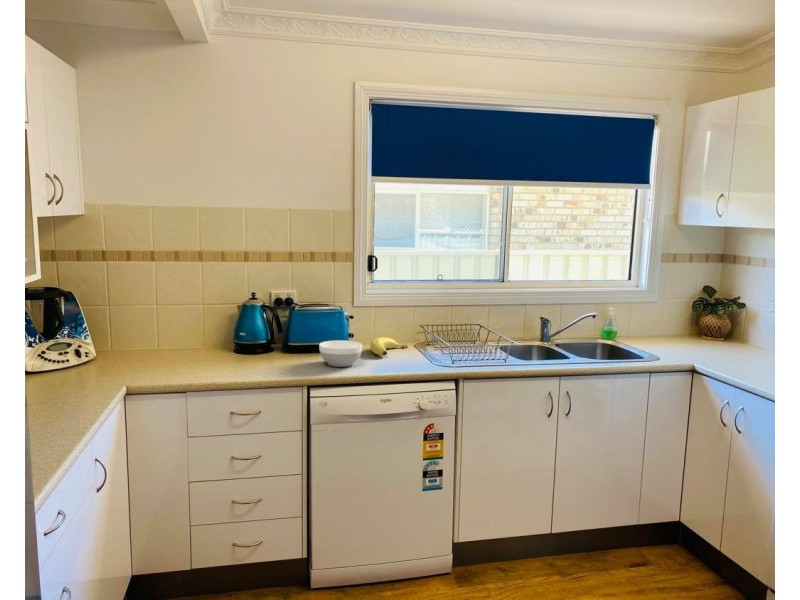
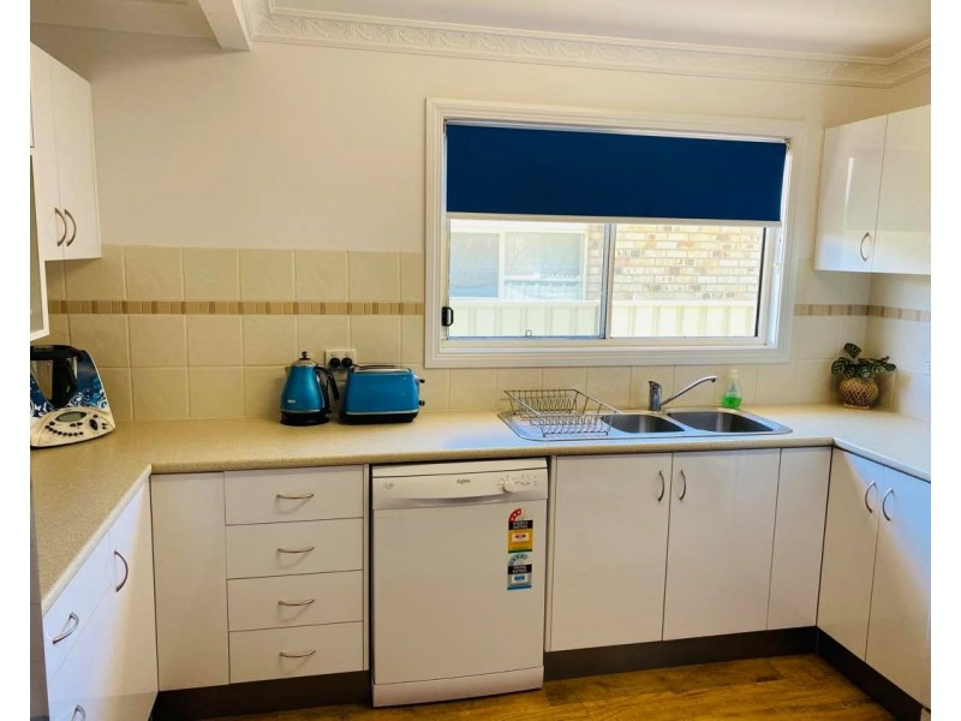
- bowl (340, 354)
- banana (390, 345)
